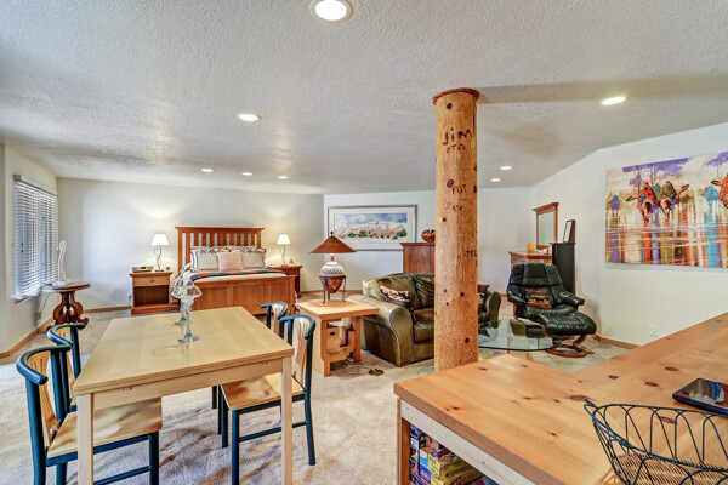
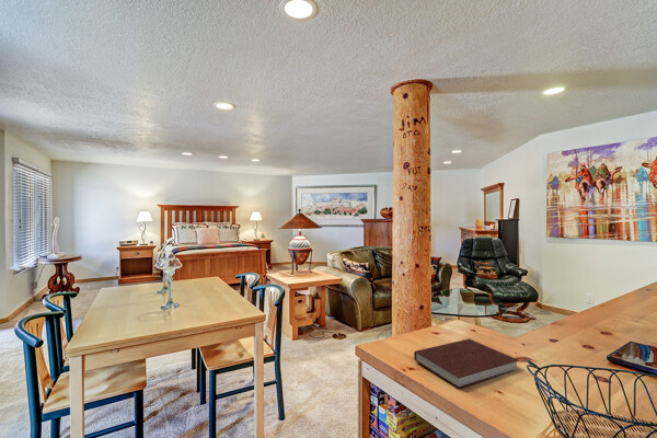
+ notebook (464, 359)
